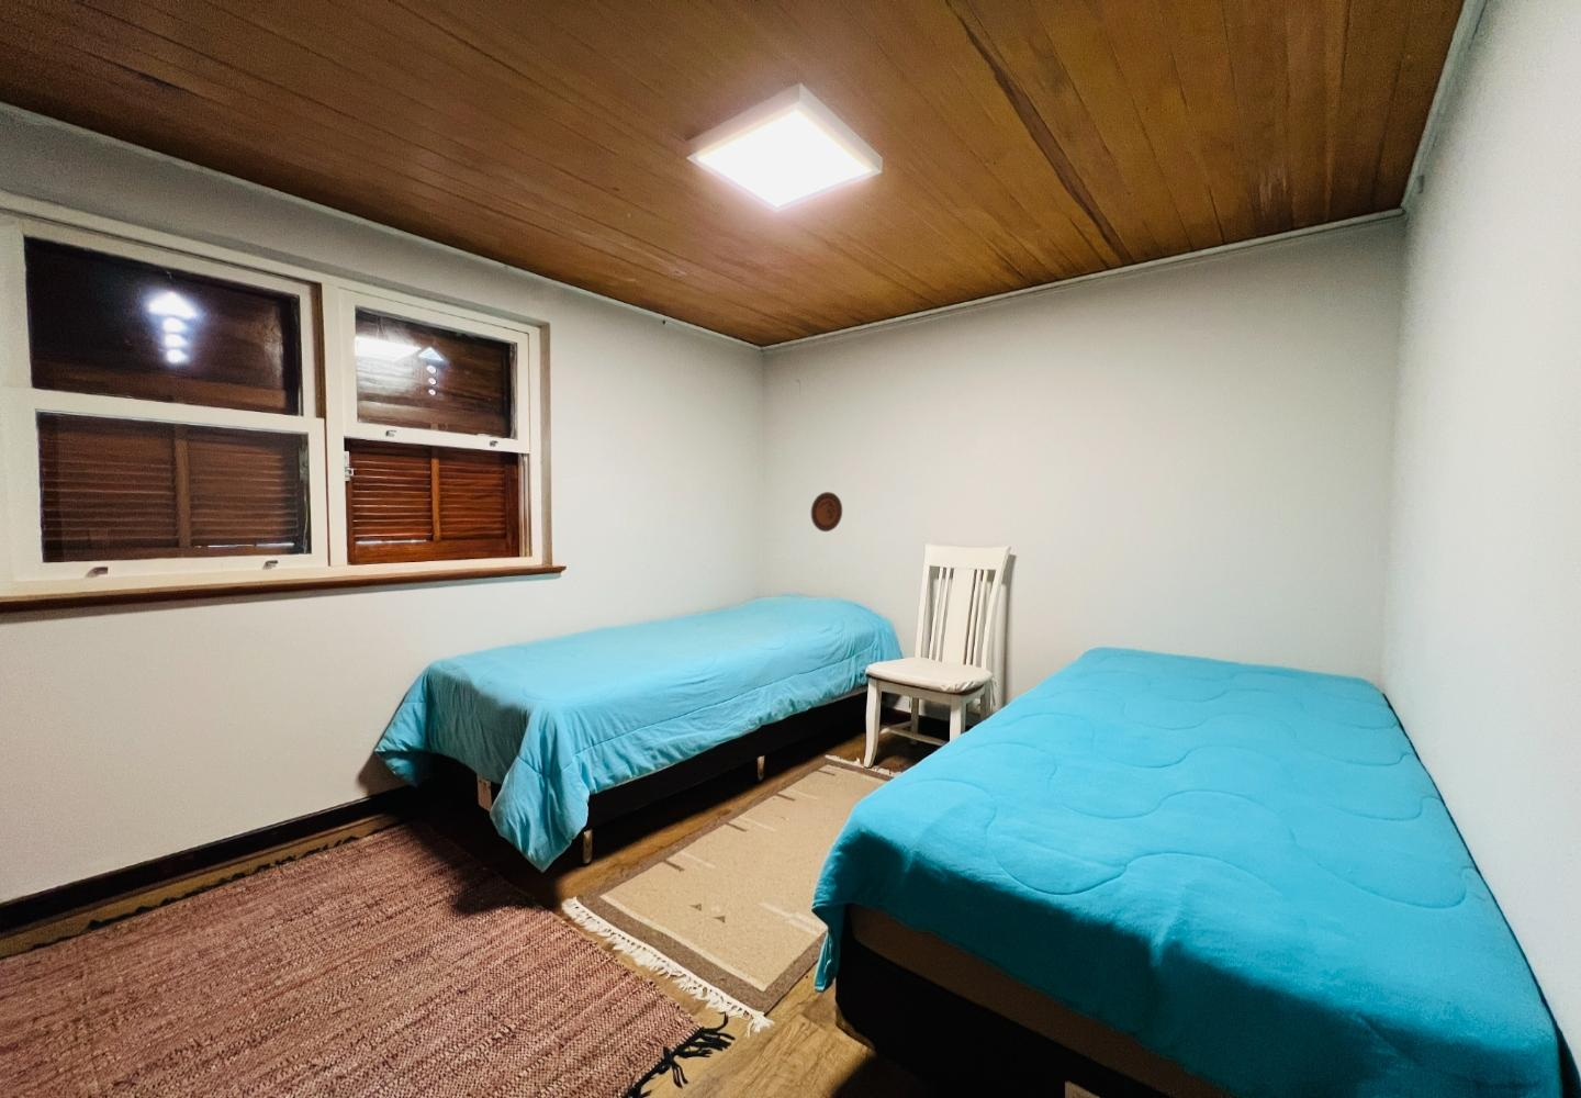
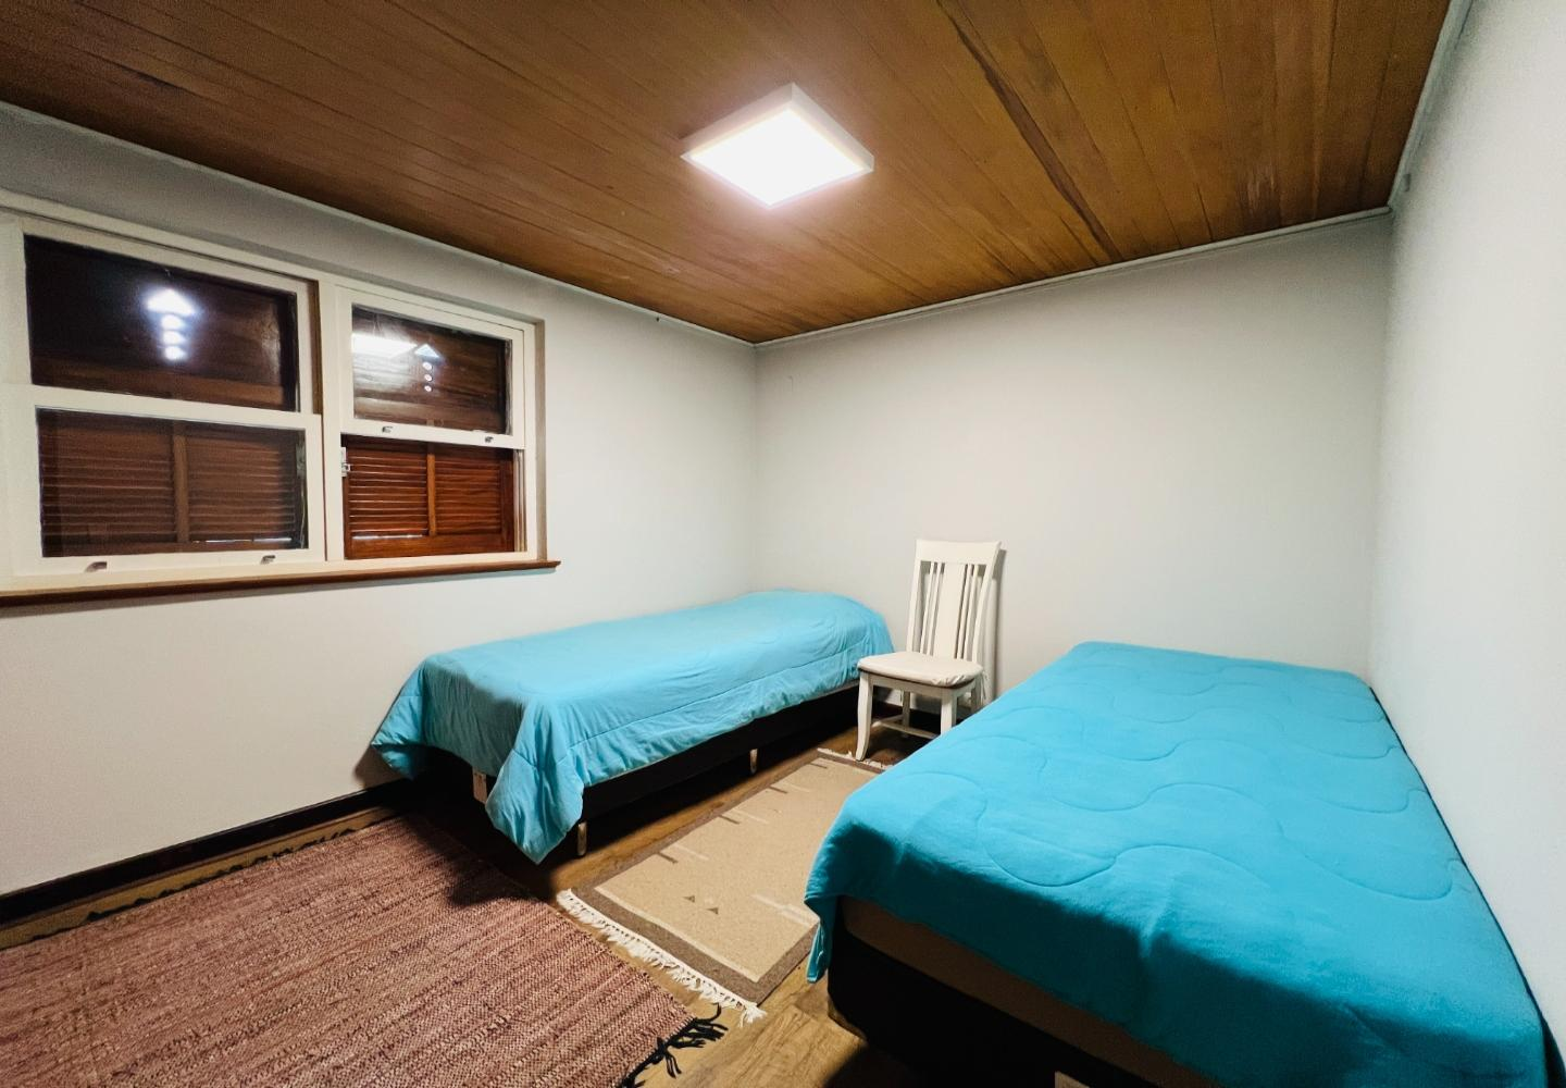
- decorative plate (827, 512)
